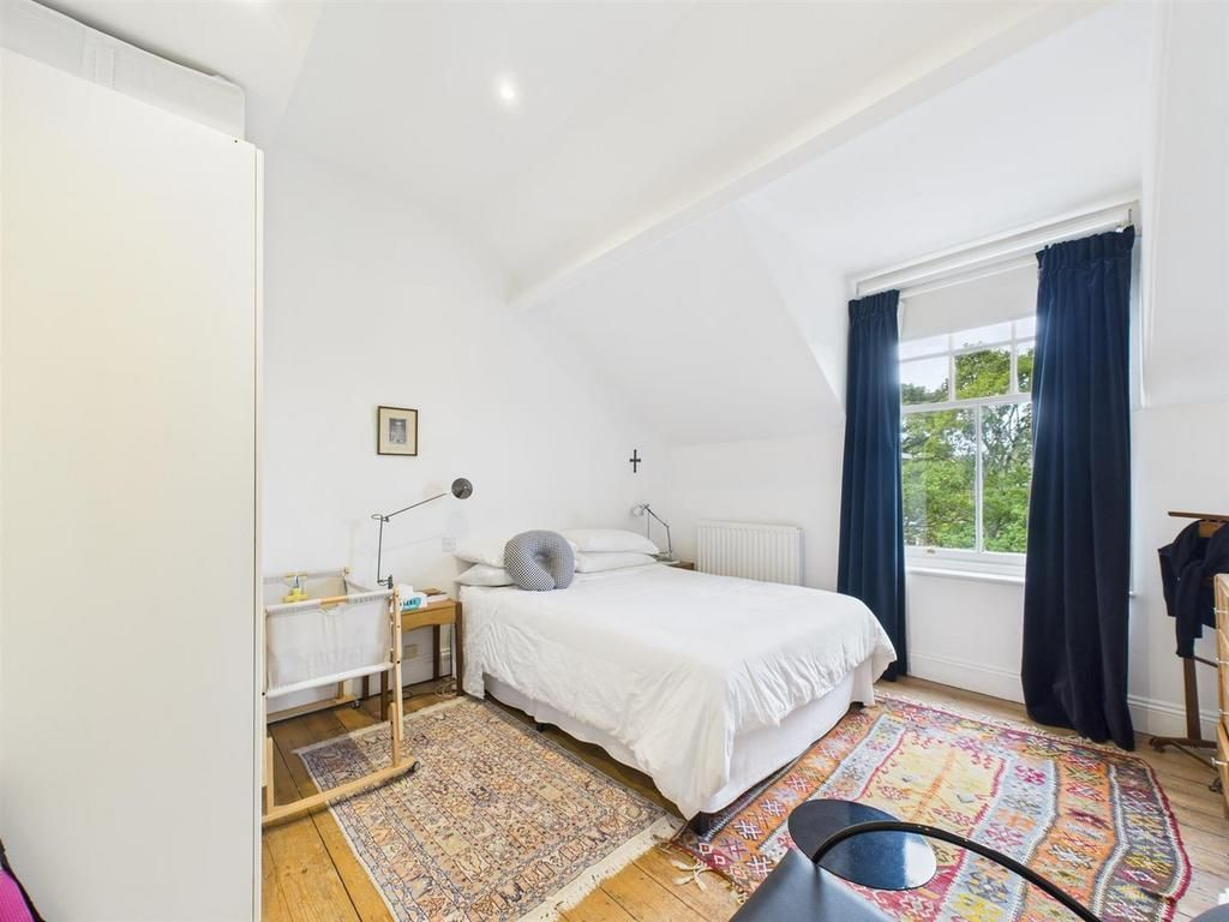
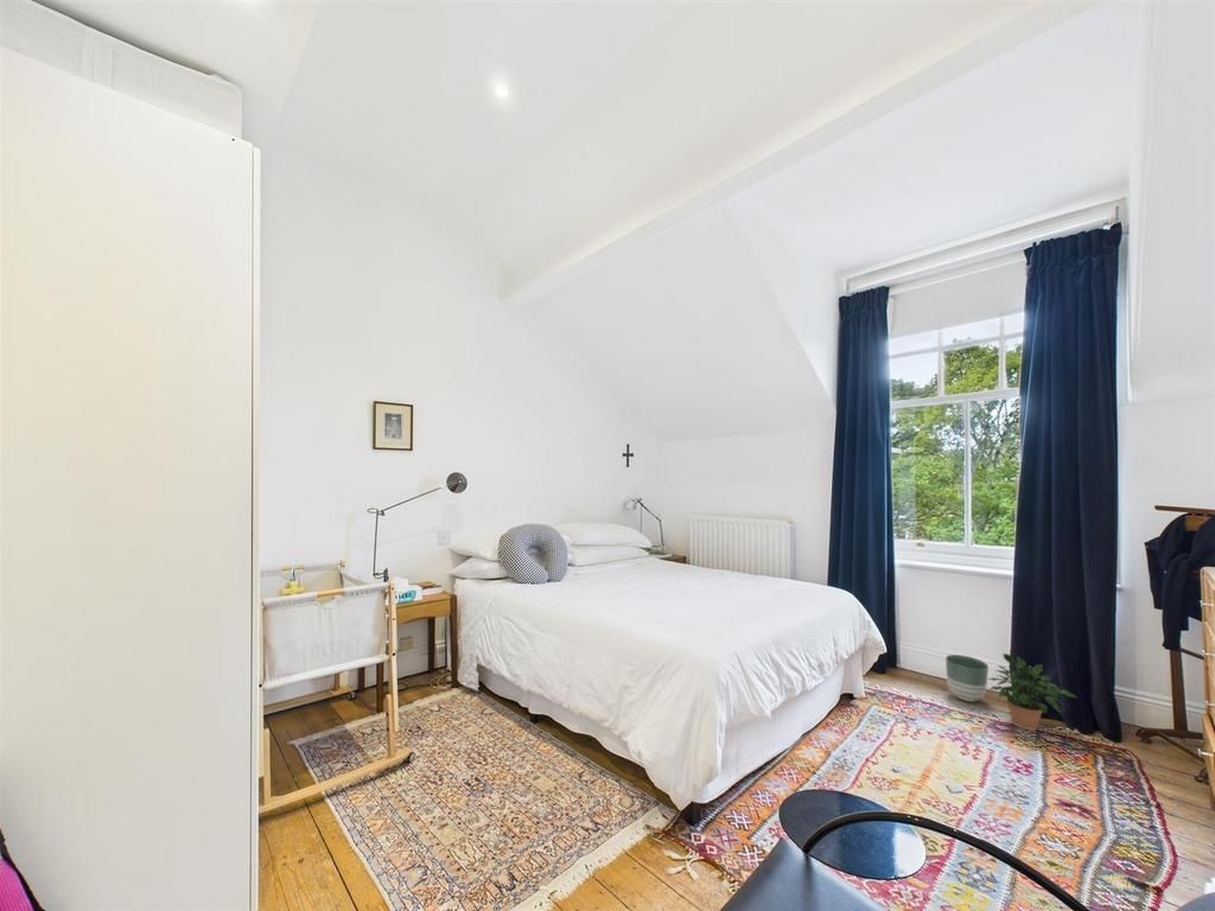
+ planter (966, 680)
+ potted plant (1031, 693)
